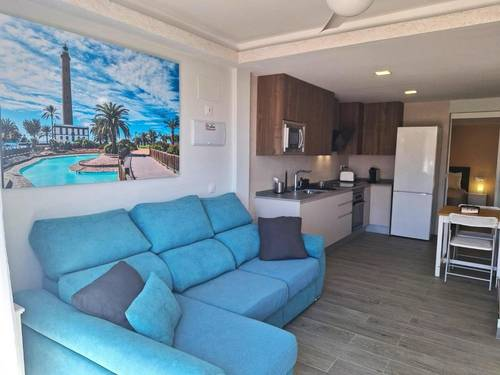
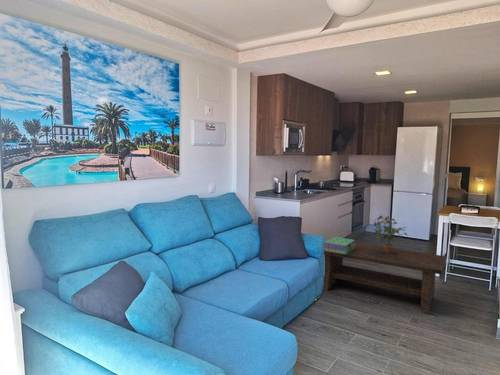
+ stack of books (339, 244)
+ potted plant (389, 234)
+ coffee table (377, 272)
